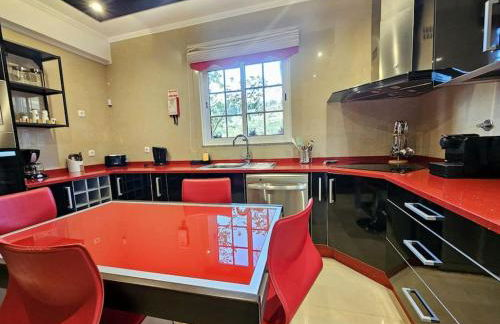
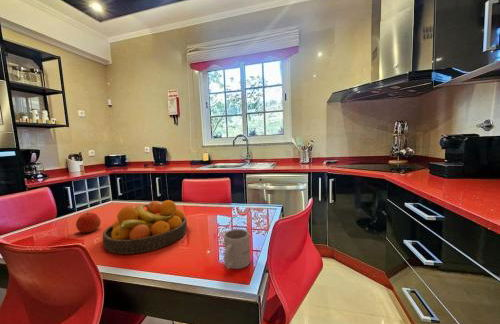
+ mug (233, 250)
+ fruit bowl (146, 219)
+ apple (88, 221)
